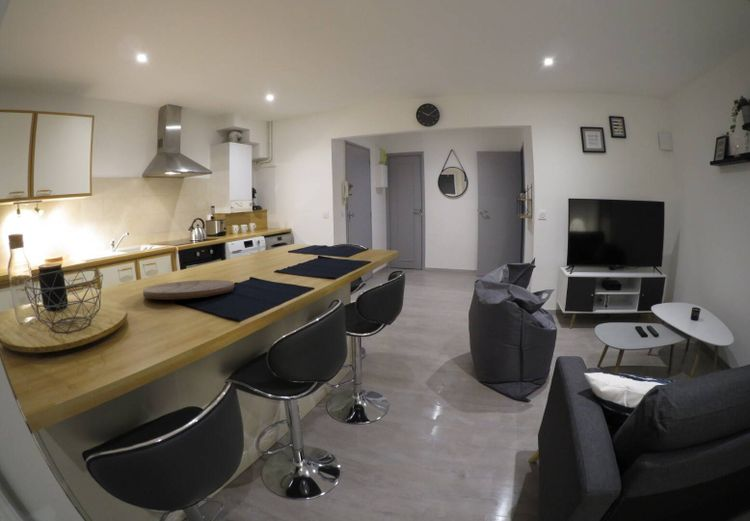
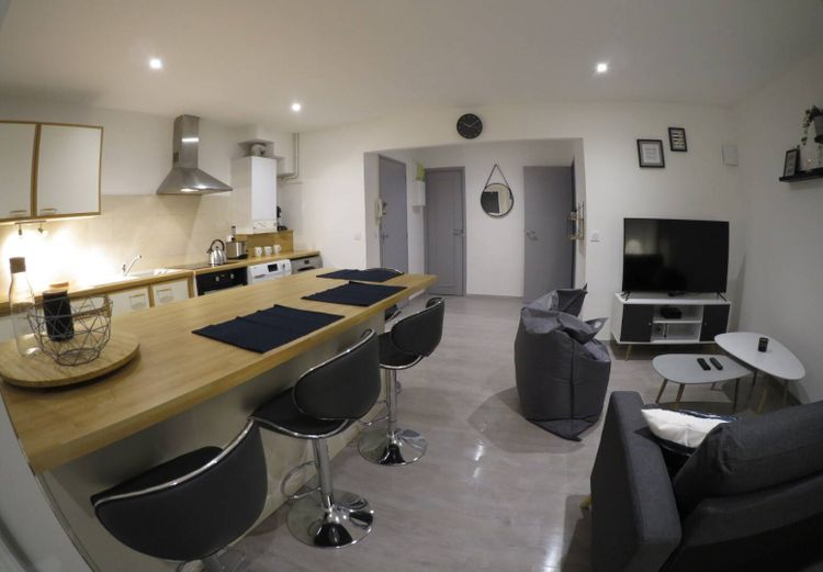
- cutting board (191, 288)
